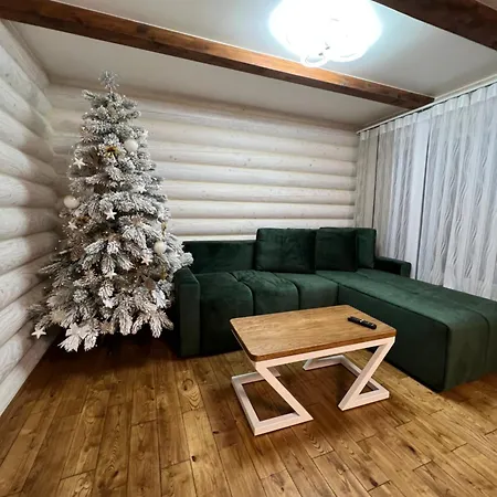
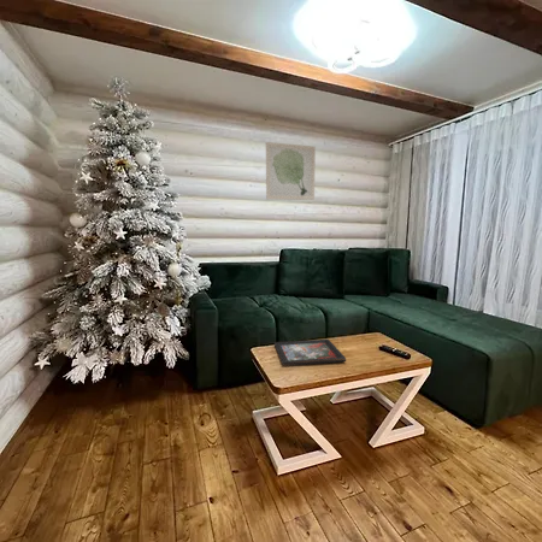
+ wall art (290, 172)
+ decorative tray (307, 350)
